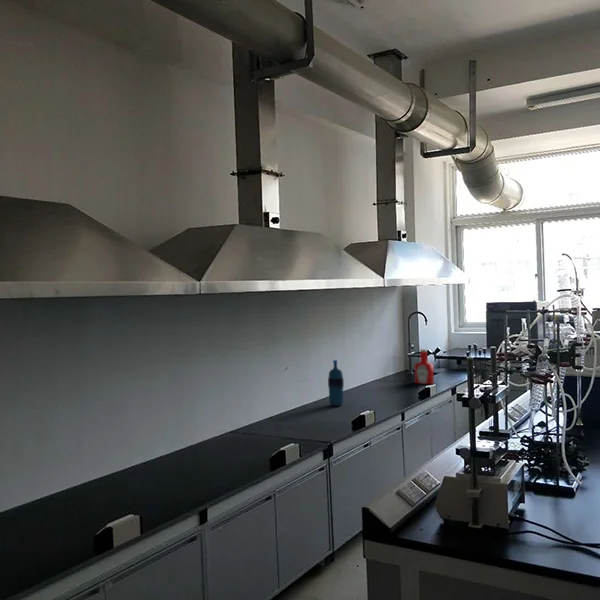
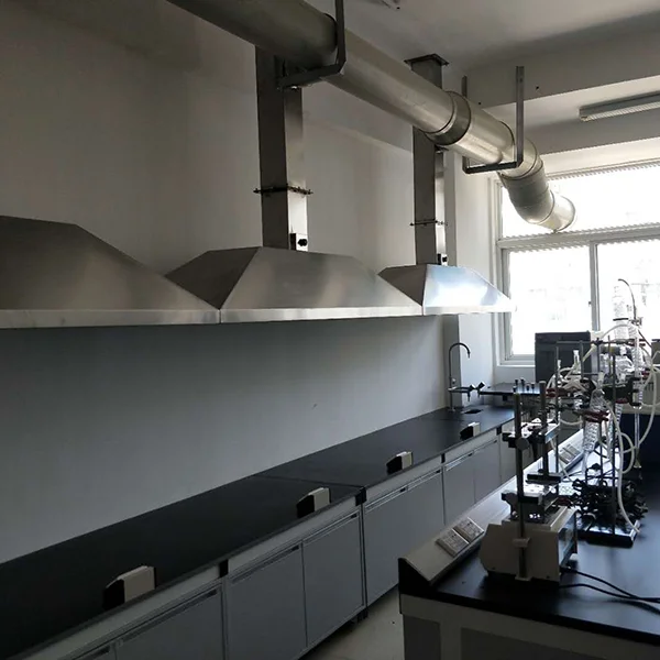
- soap bottle (423, 366)
- water bottle (335, 382)
